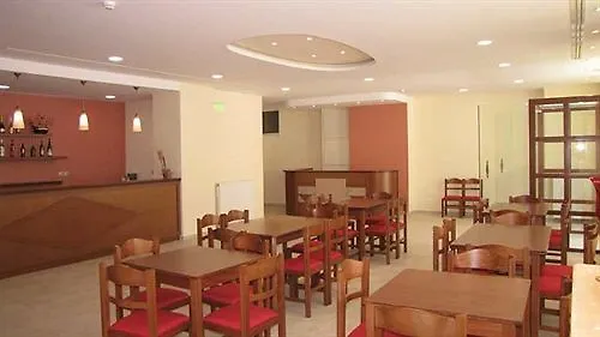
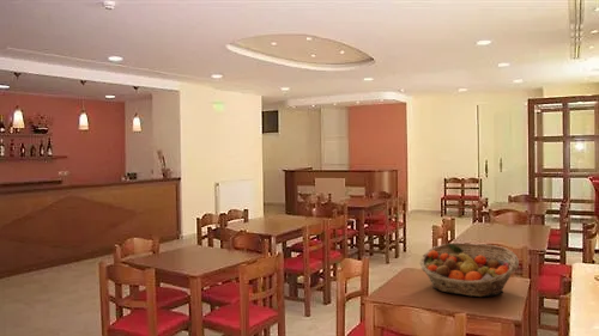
+ fruit basket (467, 268)
